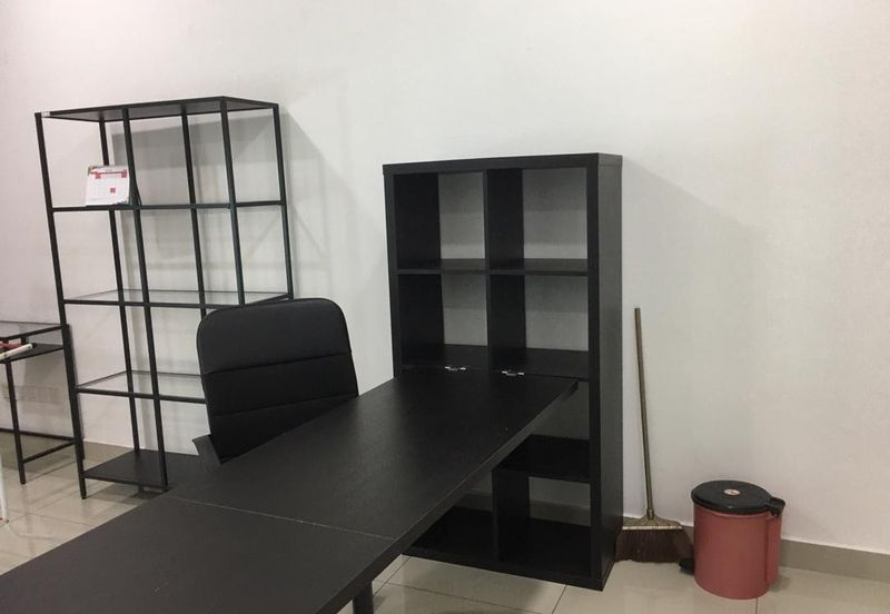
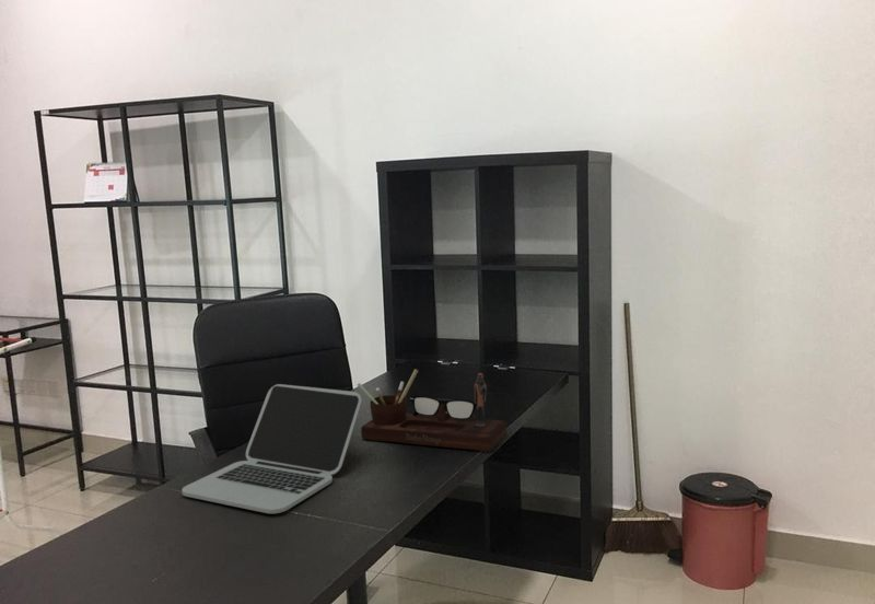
+ desk organizer (428, 403)
+ laptop (275, 441)
